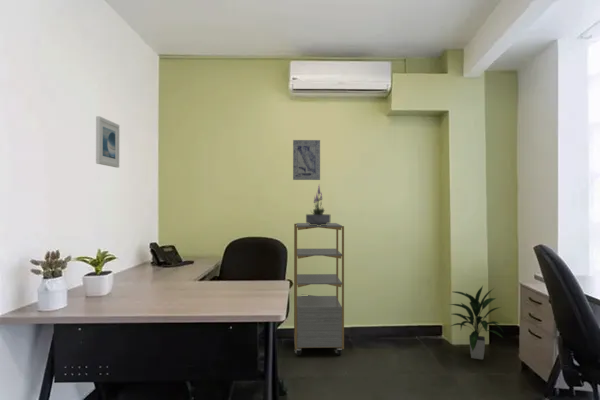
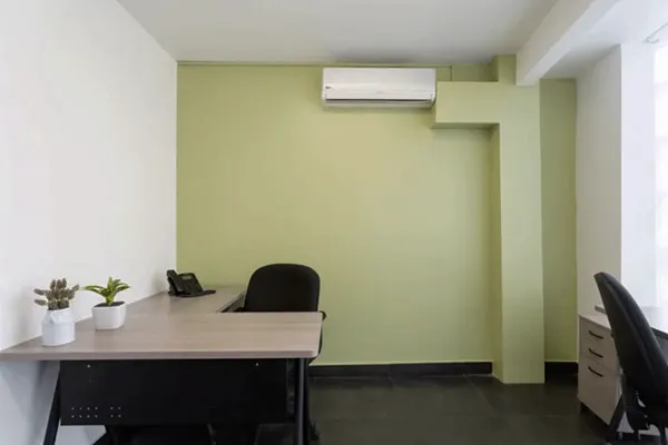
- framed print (108, 143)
- potted plant (318, 204)
- shelving unit (316, 283)
- wall art (306, 160)
- indoor plant (475, 321)
